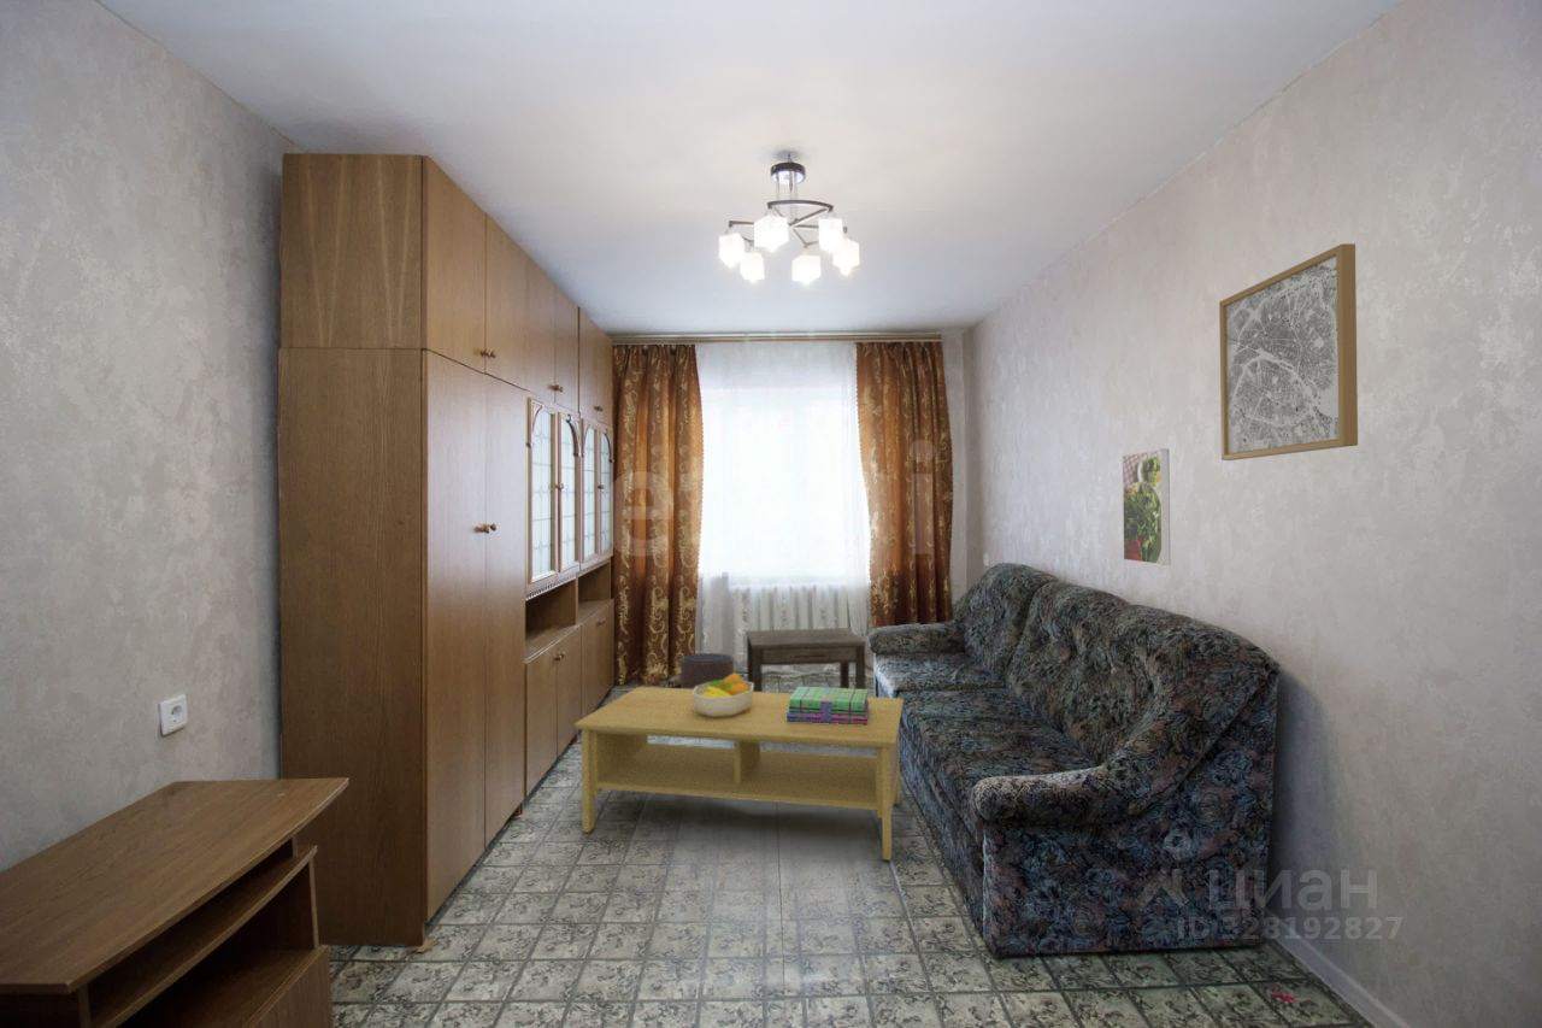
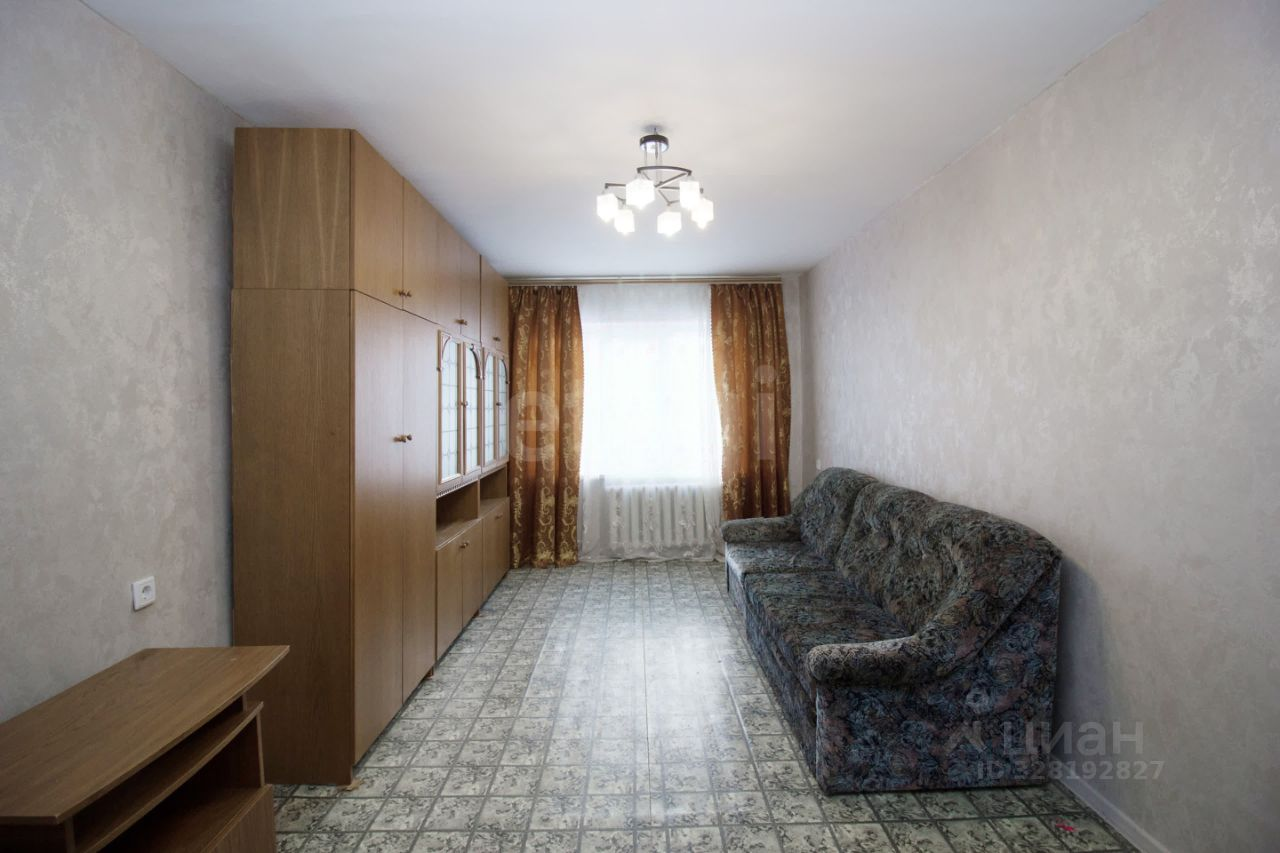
- coffee table (747, 762)
- stack of books (829, 704)
- wall art (1279, 364)
- fruit bowl (723, 693)
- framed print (1144, 507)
- side table (798, 664)
- pouf (704, 672)
